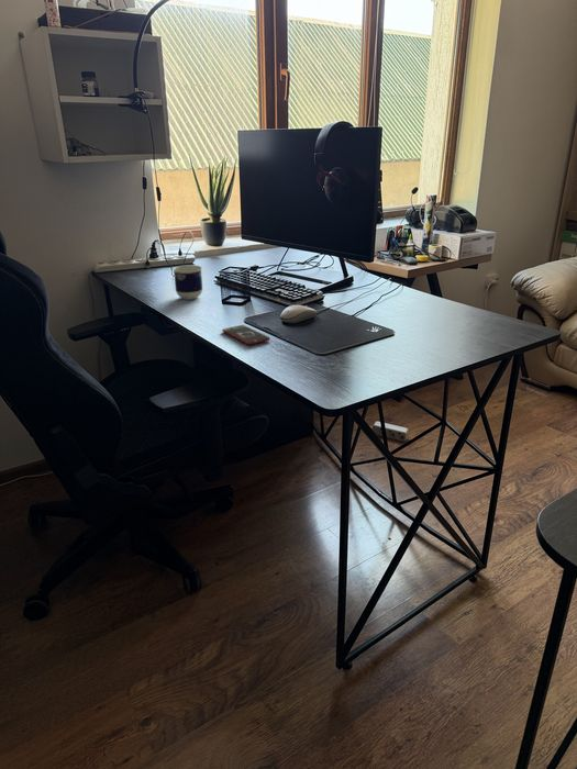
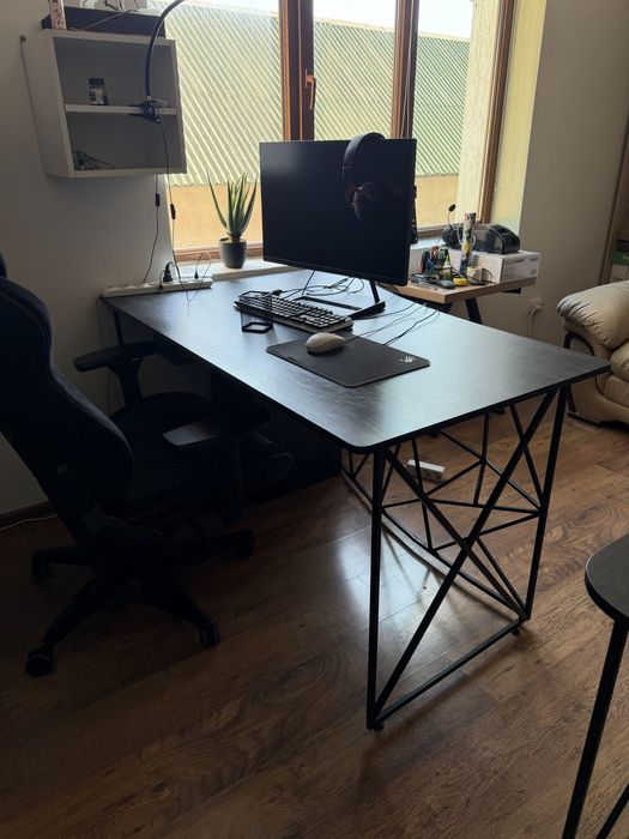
- cup (190, 283)
- smartphone (245, 334)
